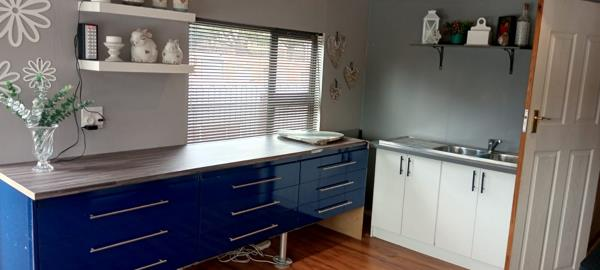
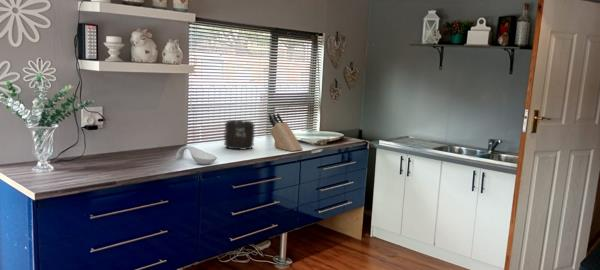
+ knife block (284, 131)
+ spoon rest (195, 154)
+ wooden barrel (239, 134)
